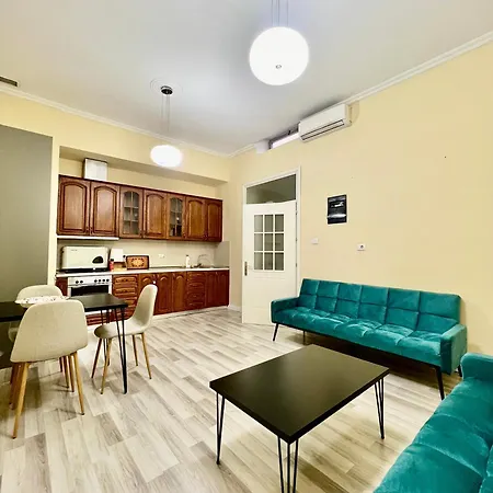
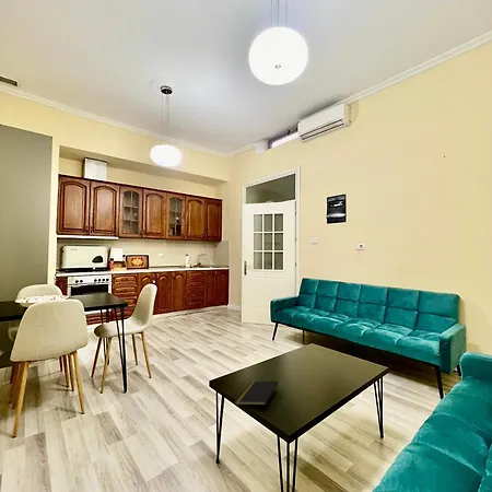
+ notepad (257, 391)
